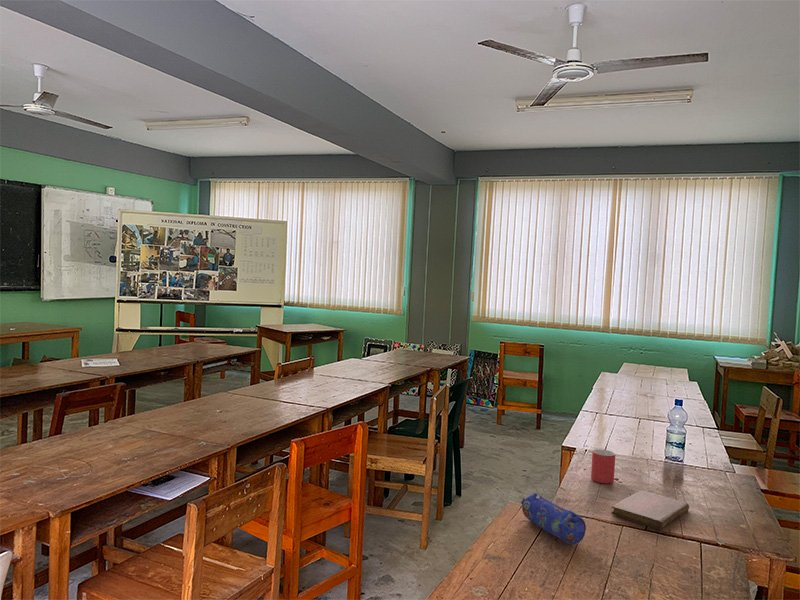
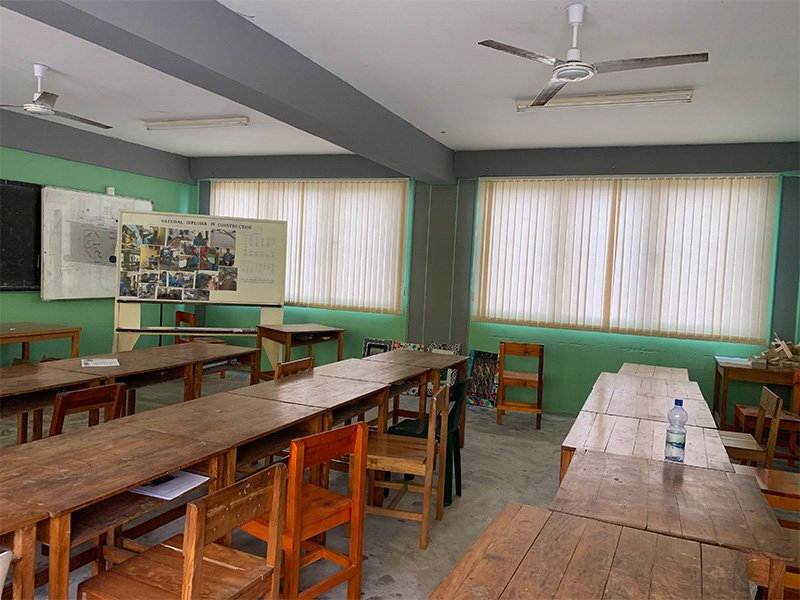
- pencil case (552, 516)
- notebook (650, 508)
- mug (604, 465)
